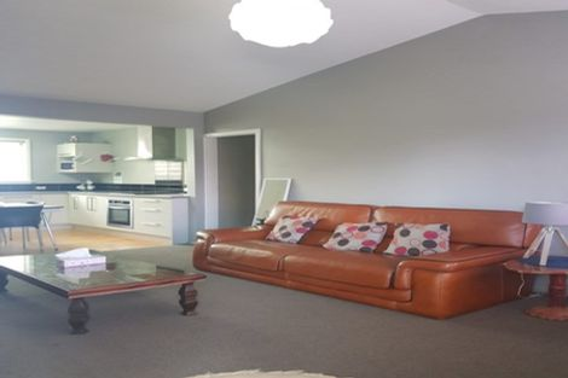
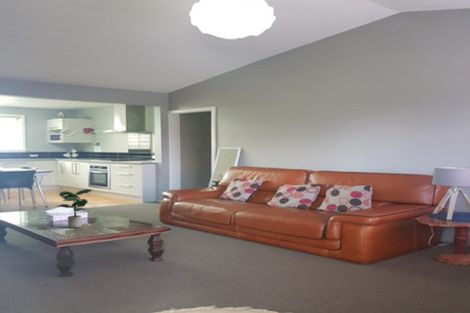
+ potted plant (75, 208)
